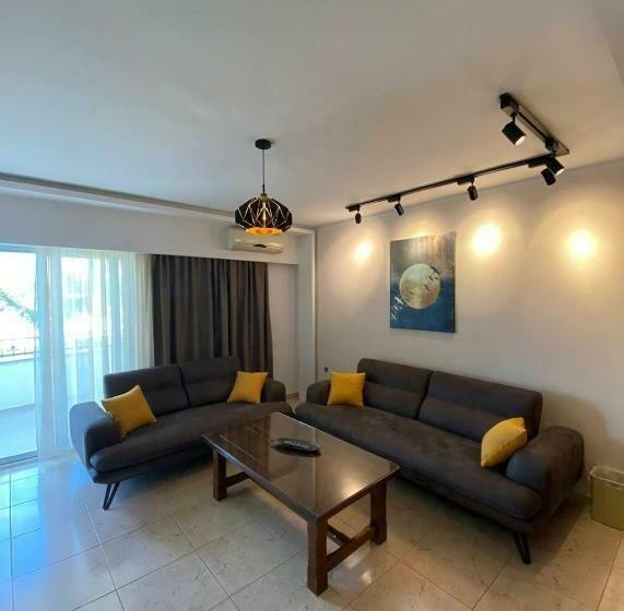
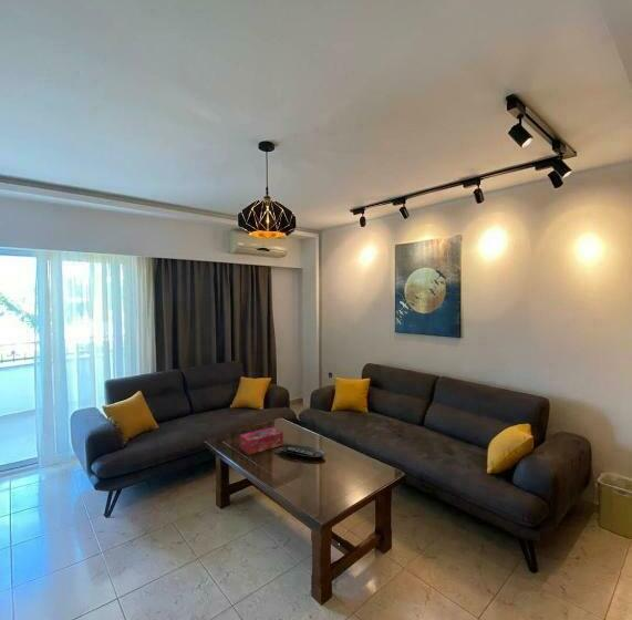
+ tissue box (261, 440)
